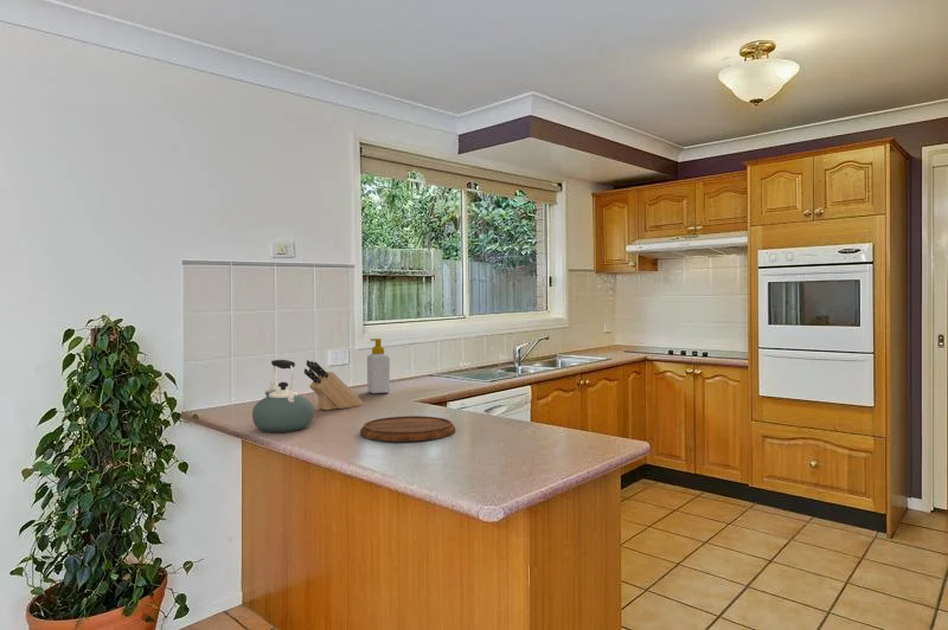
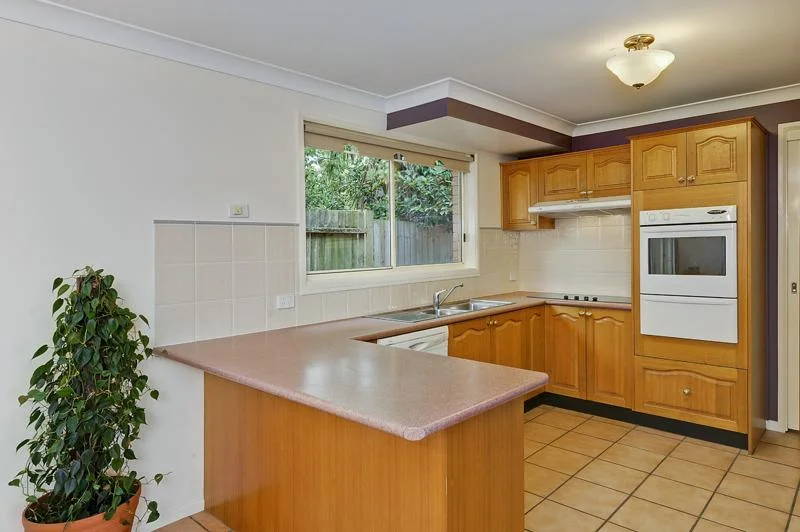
- knife block (333, 382)
- cutting board (408, 426)
- kettle (281, 393)
- soap bottle (378, 365)
